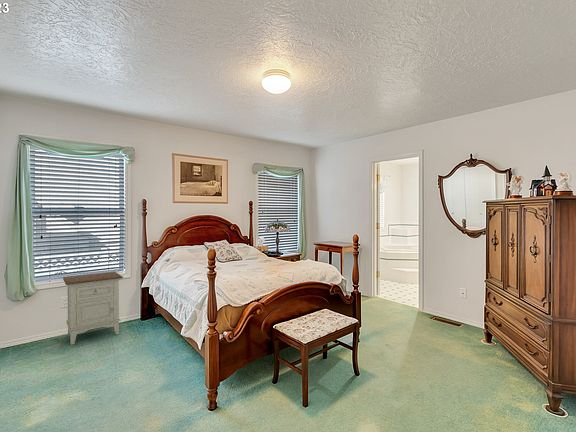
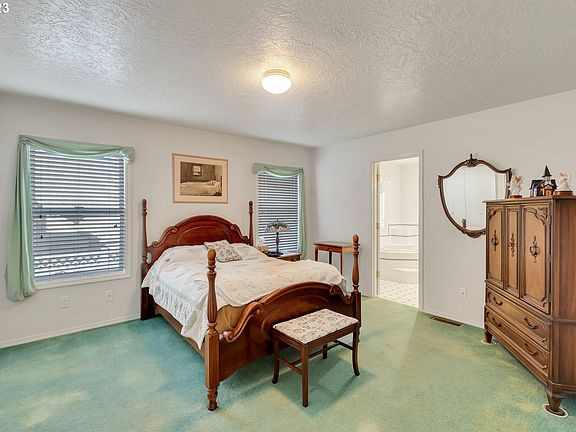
- nightstand (93, 305)
